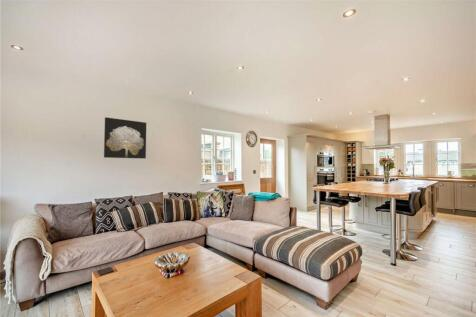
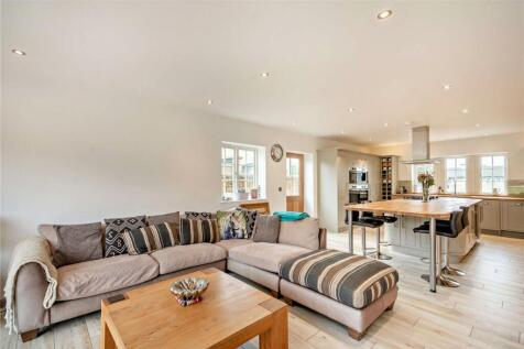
- wall art (126, 139)
